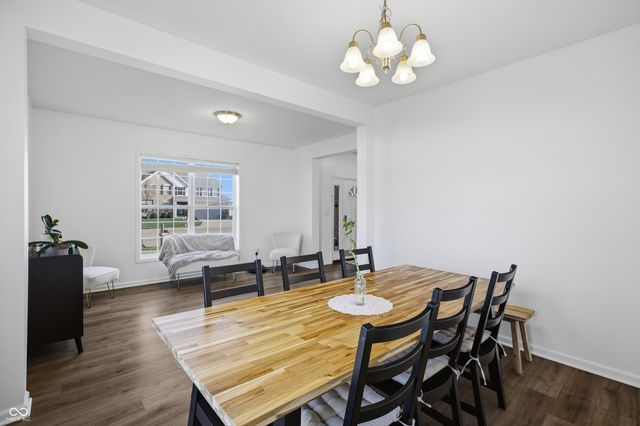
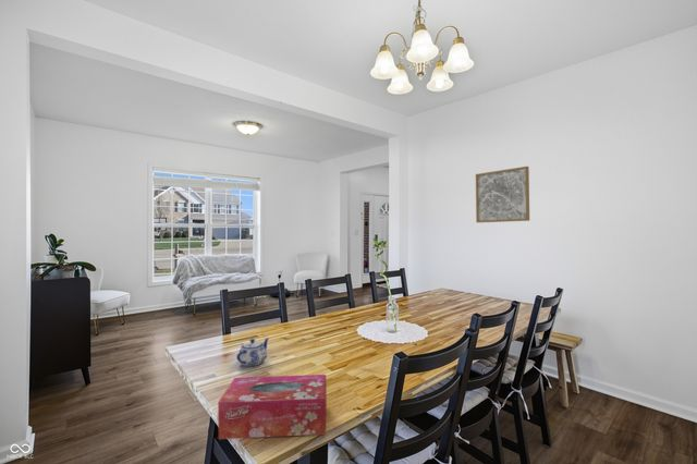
+ tissue box (277, 403)
+ teapot (254, 350)
+ wall art (501, 196)
